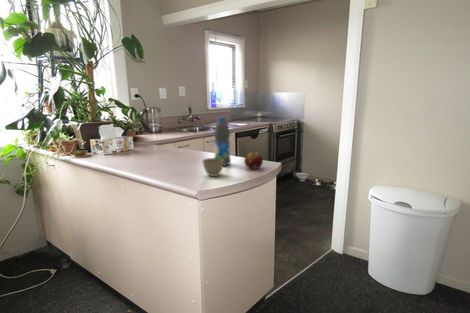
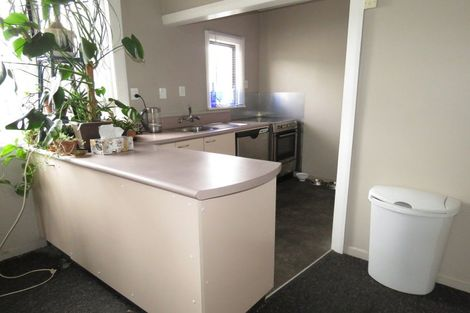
- water bottle (222, 141)
- fruit (253, 160)
- flower pot (213, 167)
